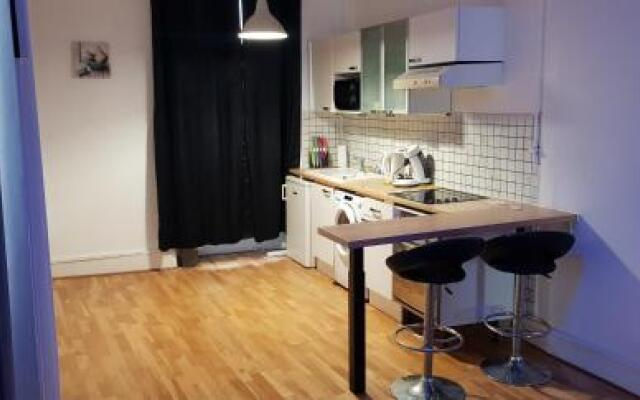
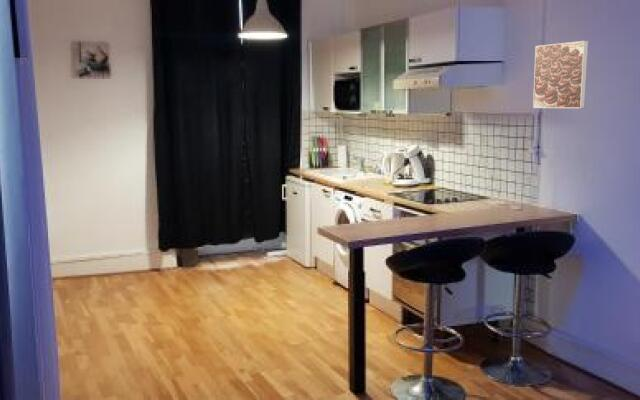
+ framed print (559, 76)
